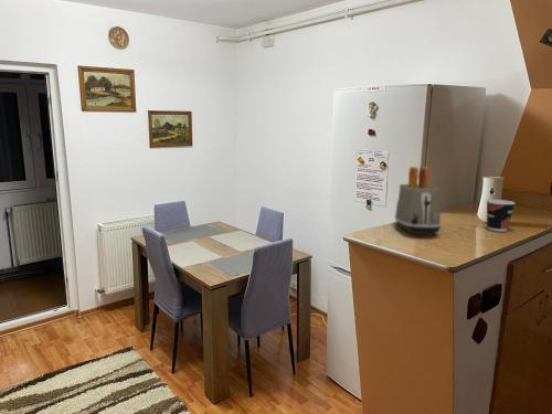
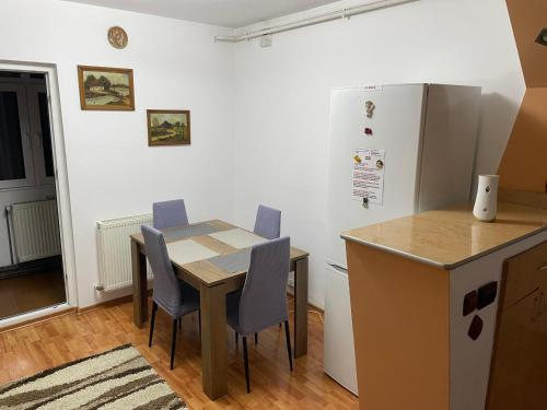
- cup (498, 215)
- toaster (417, 199)
